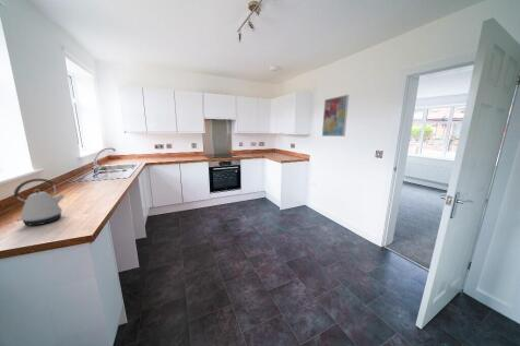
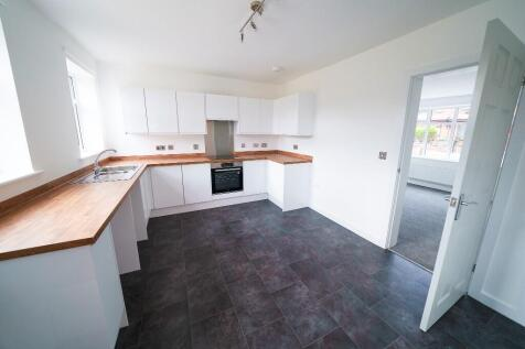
- wall art (334, 117)
- kettle (40, 200)
